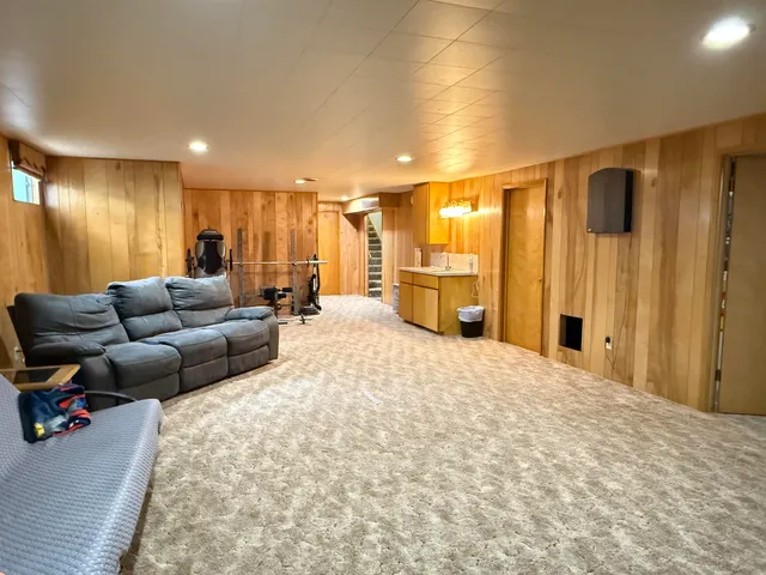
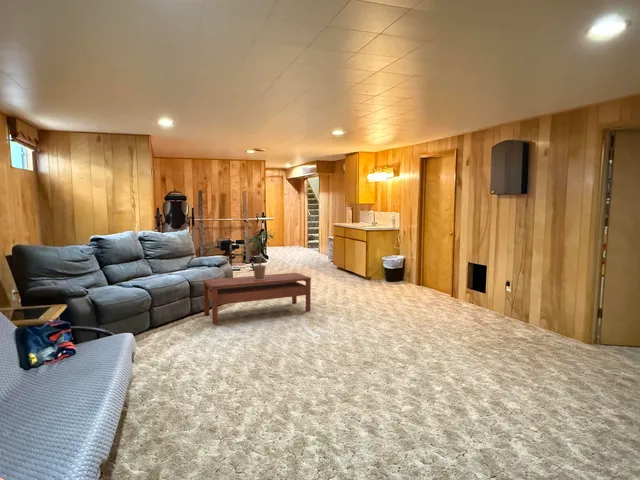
+ potted plant (259, 253)
+ coffee table (258, 295)
